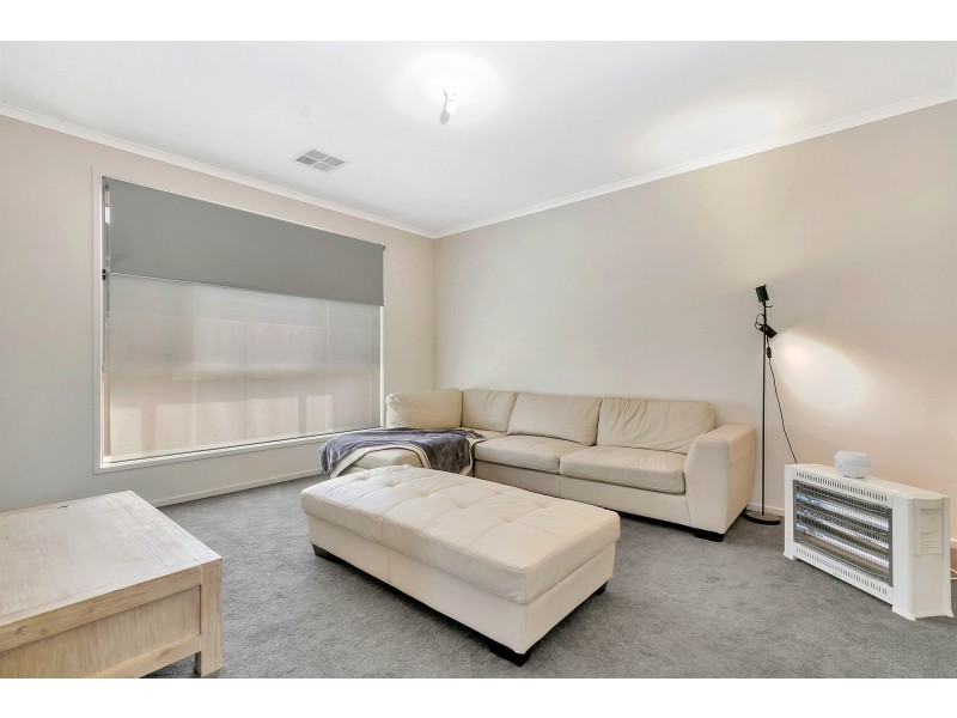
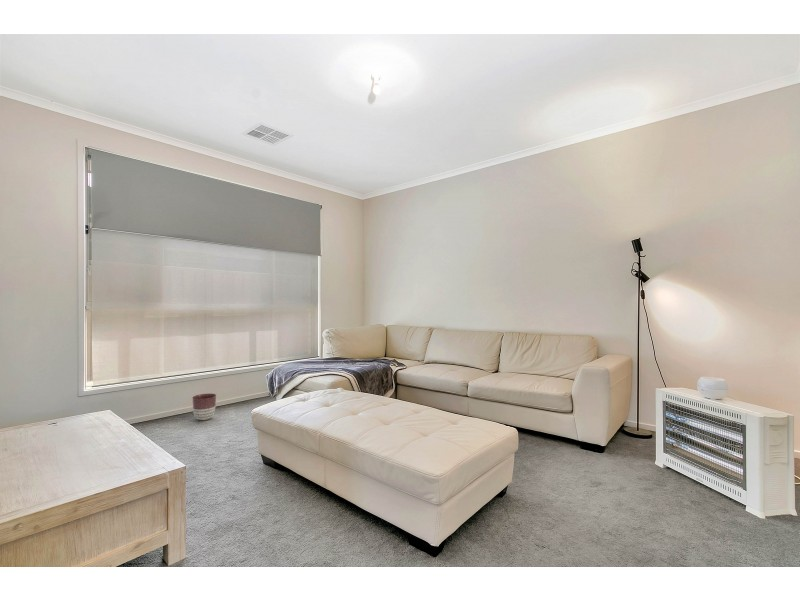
+ planter (204, 407)
